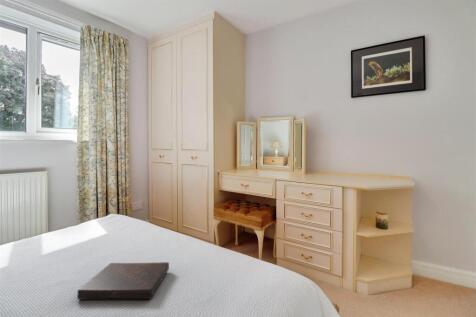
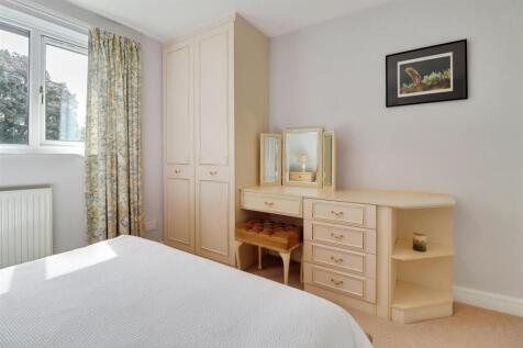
- book (128, 278)
